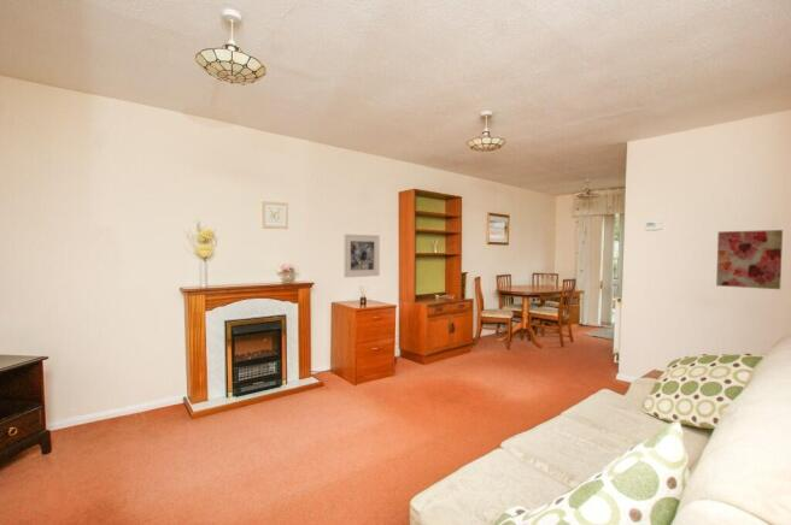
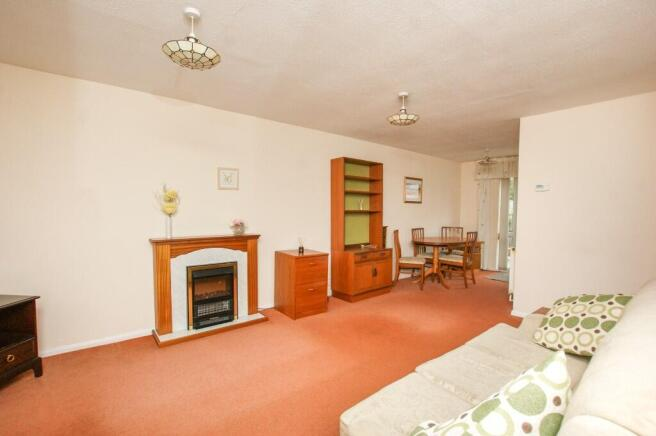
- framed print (362, 255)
- wall art (748, 259)
